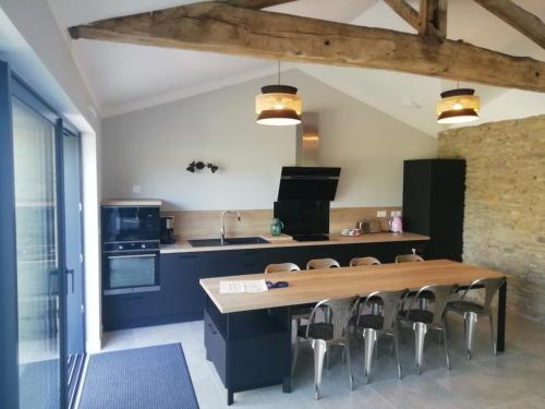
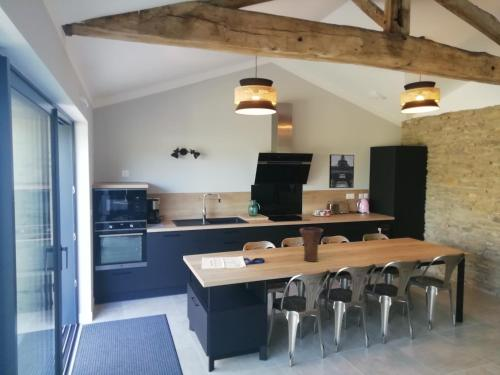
+ vase (310, 244)
+ wall art (341, 171)
